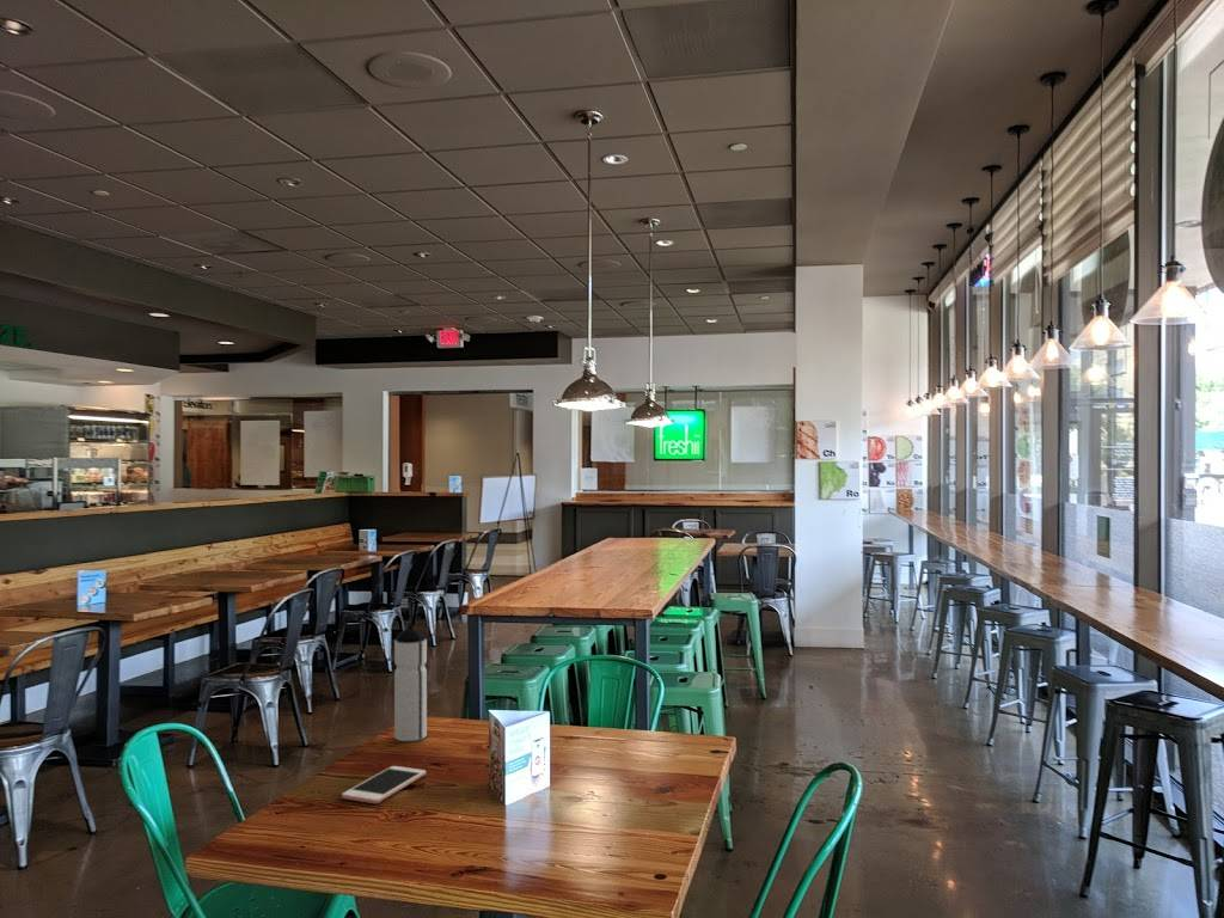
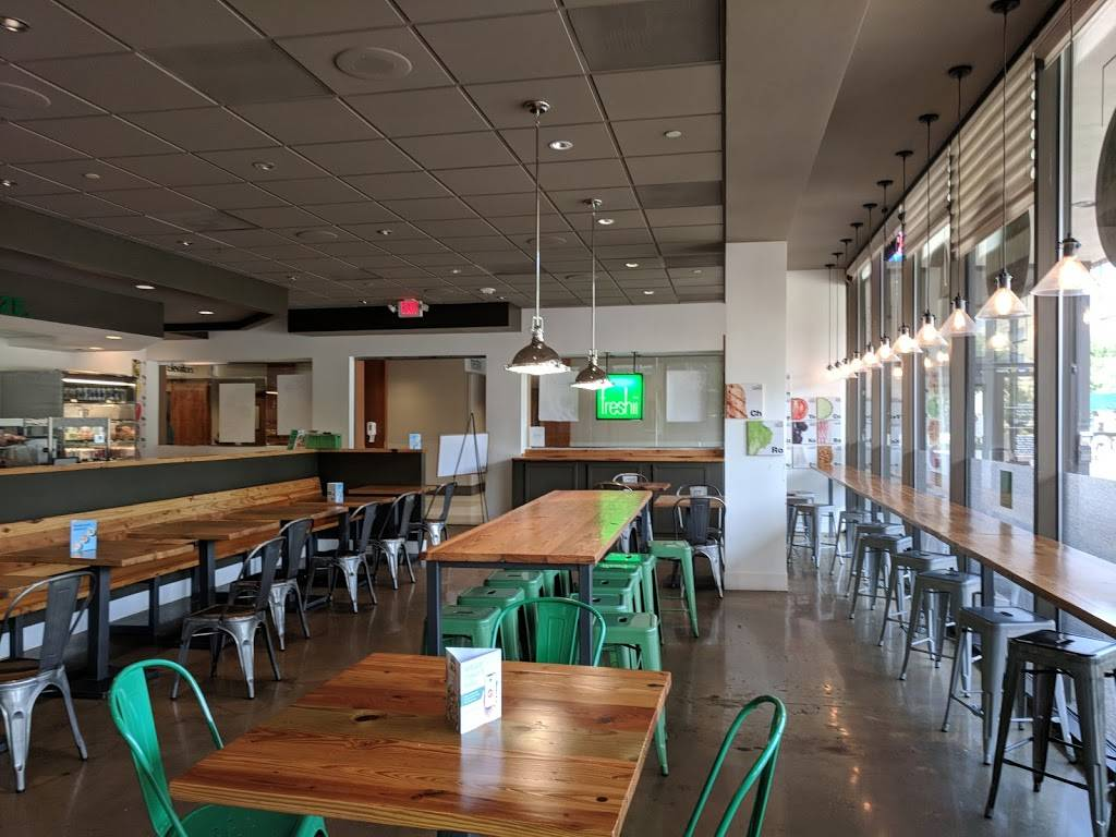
- water bottle (410, 680)
- cell phone (385, 783)
